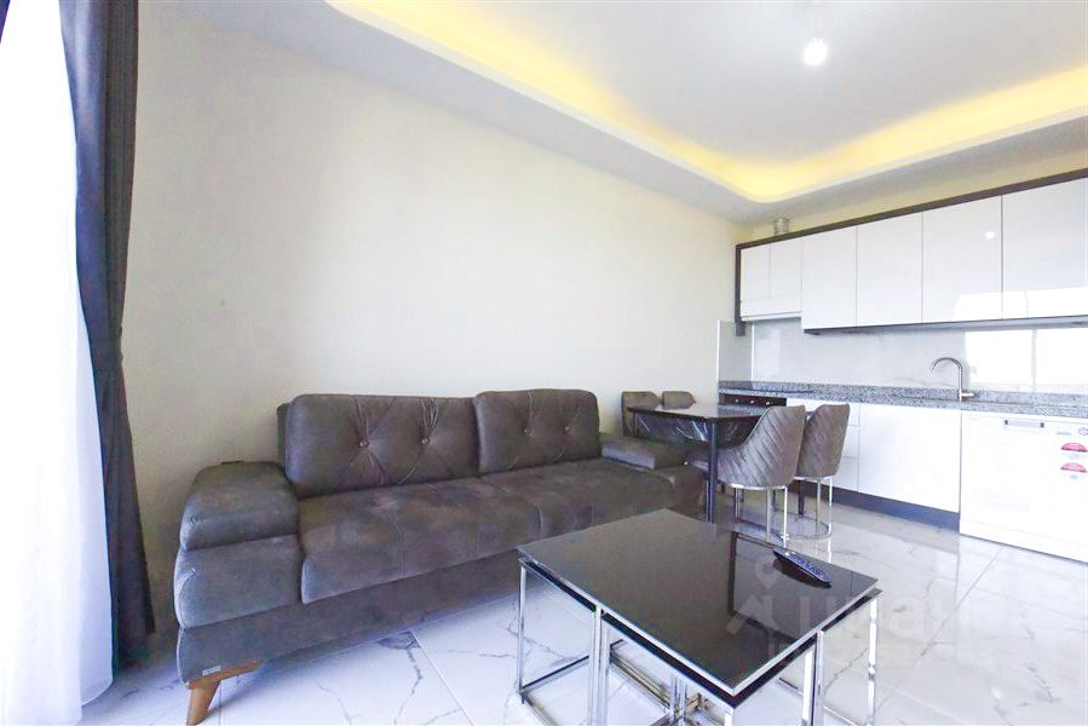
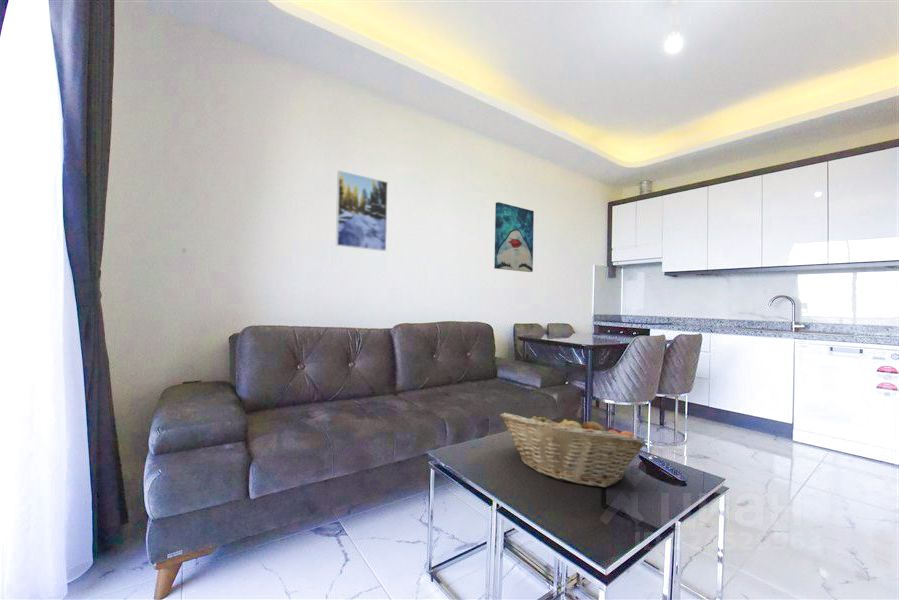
+ fruit basket (566, 438)
+ wall art (514, 238)
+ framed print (362, 212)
